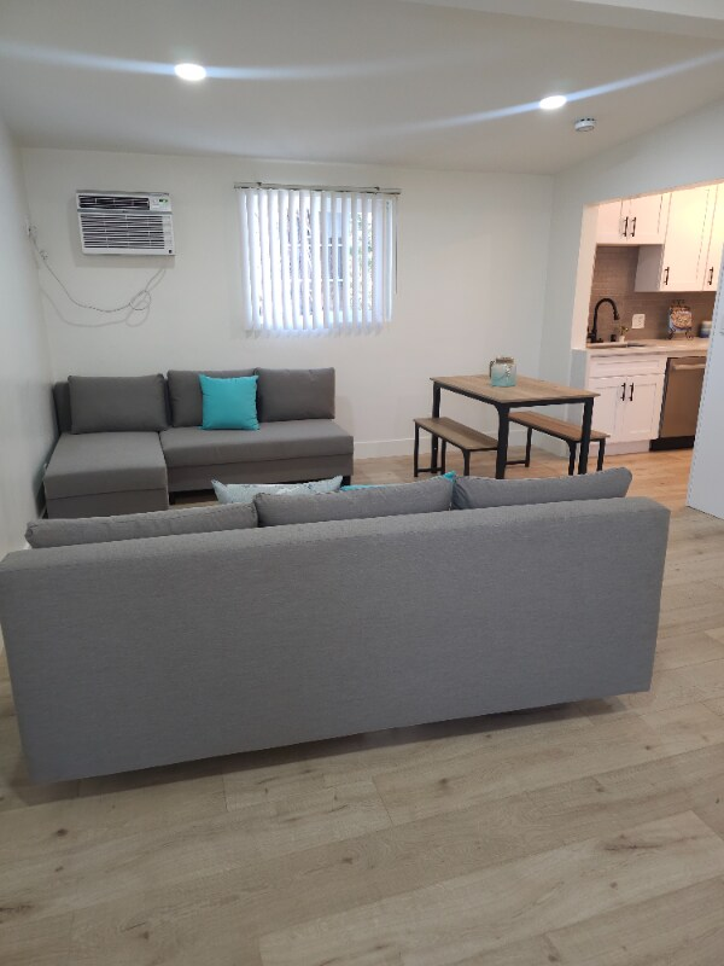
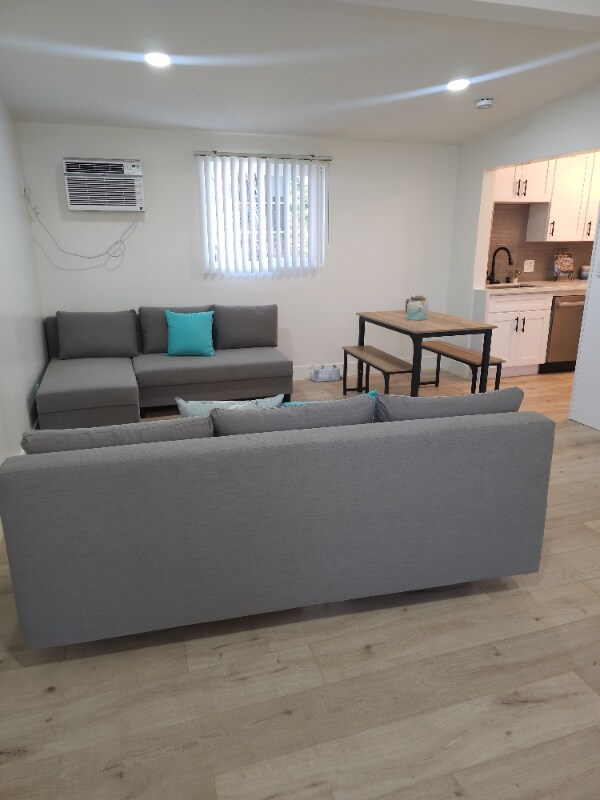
+ storage bin (324, 372)
